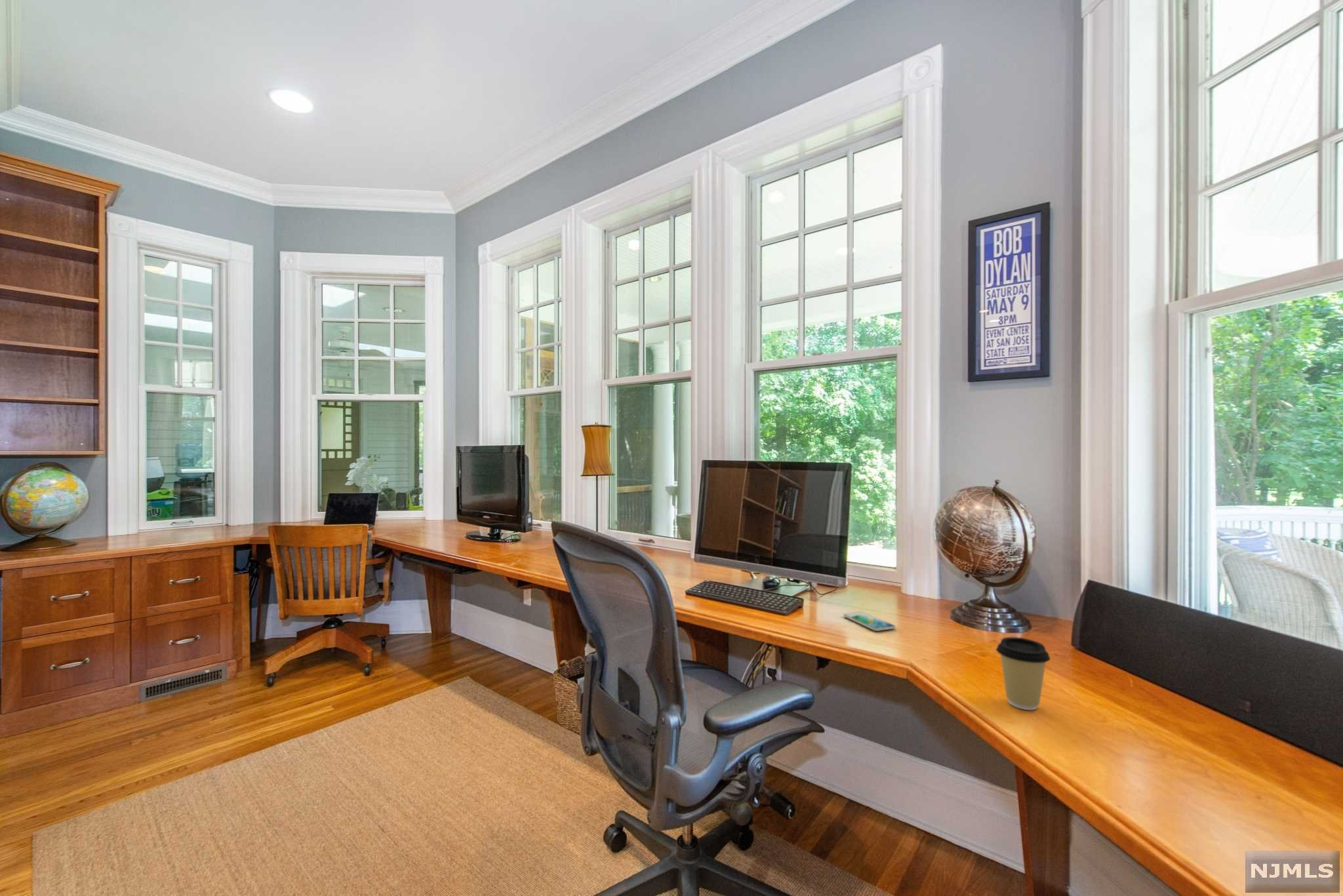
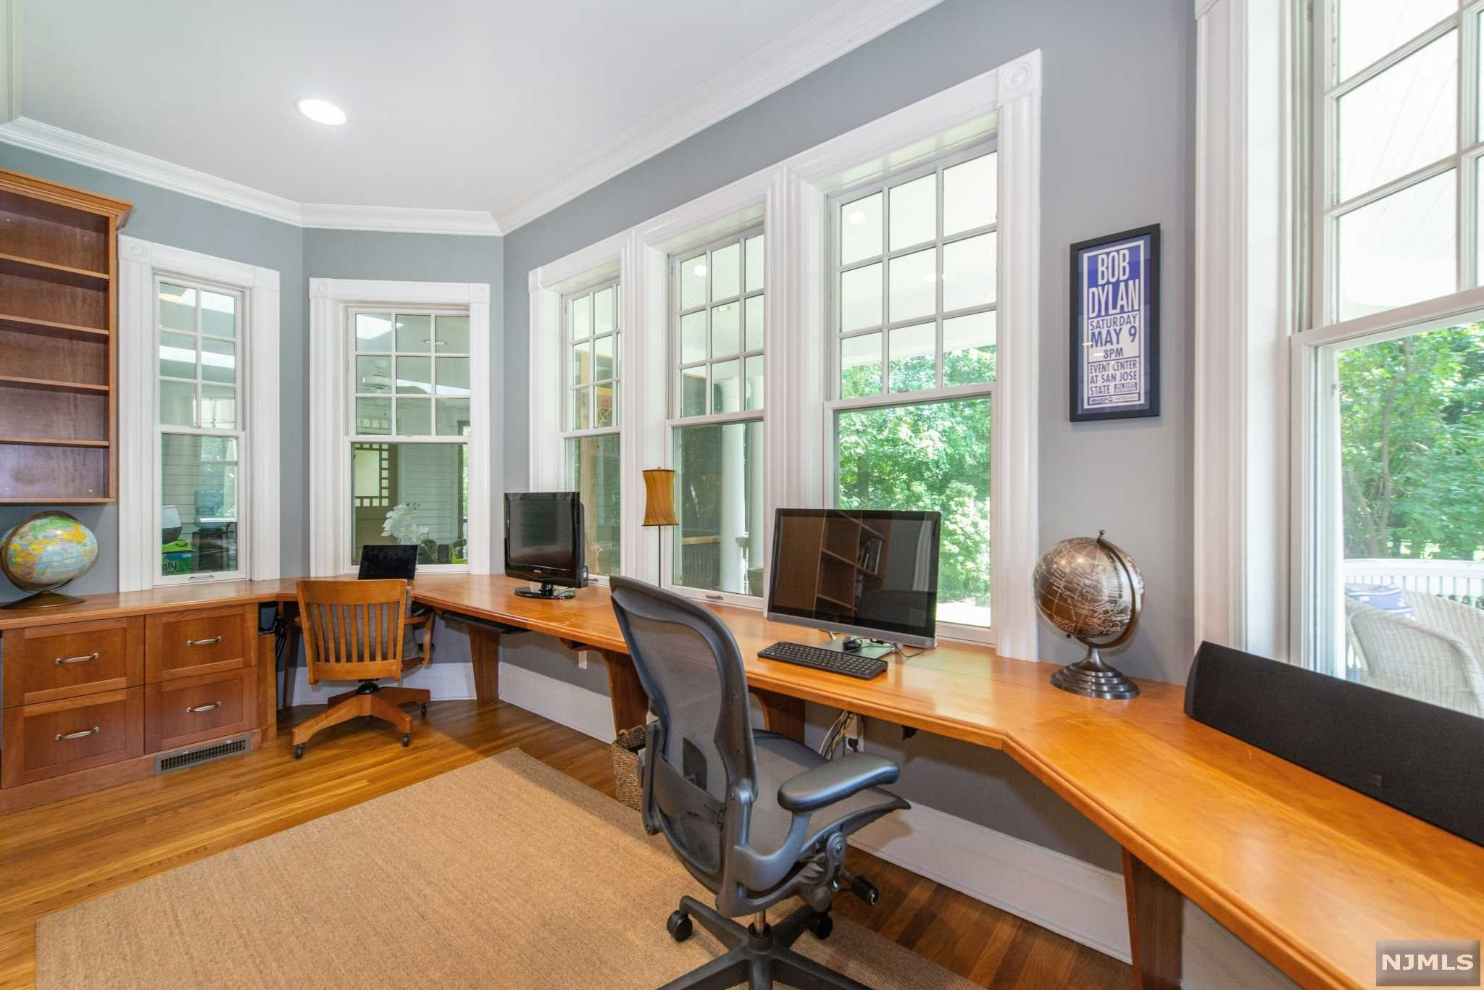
- coffee cup (1022, 674)
- smartphone (868, 621)
